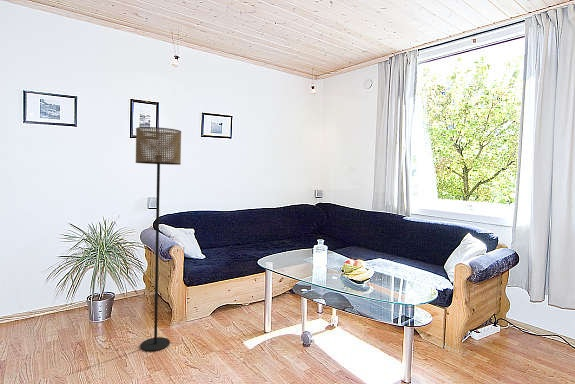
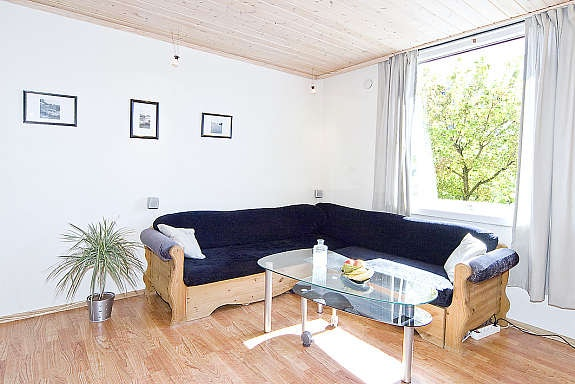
- floor lamp (157, 238)
